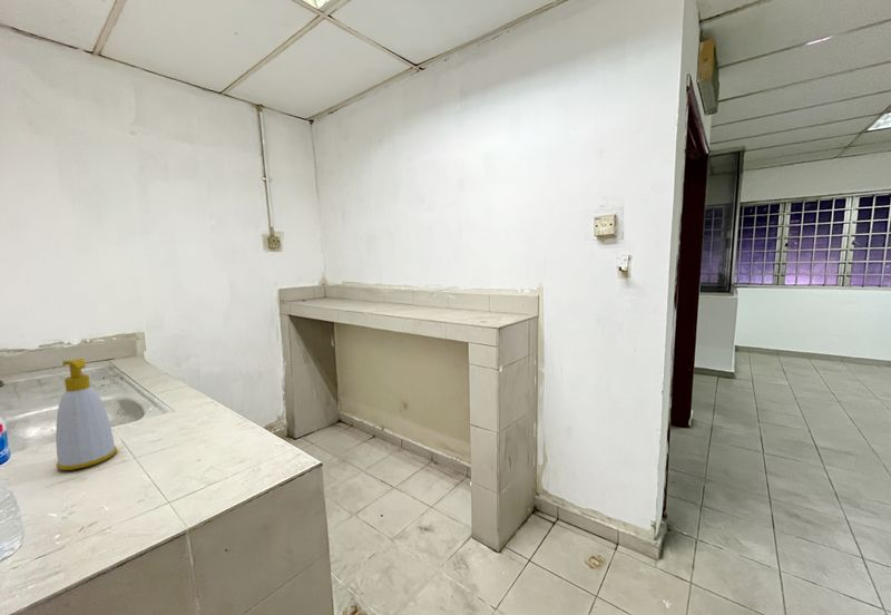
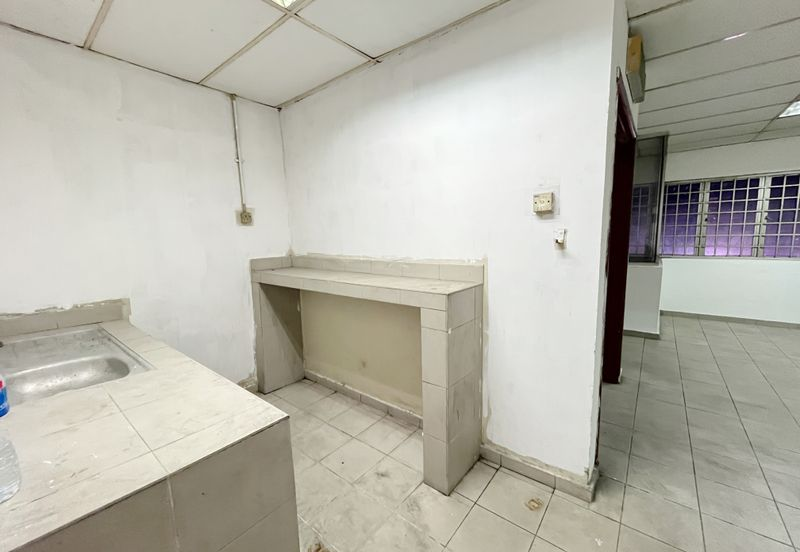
- soap bottle (81, 410)
